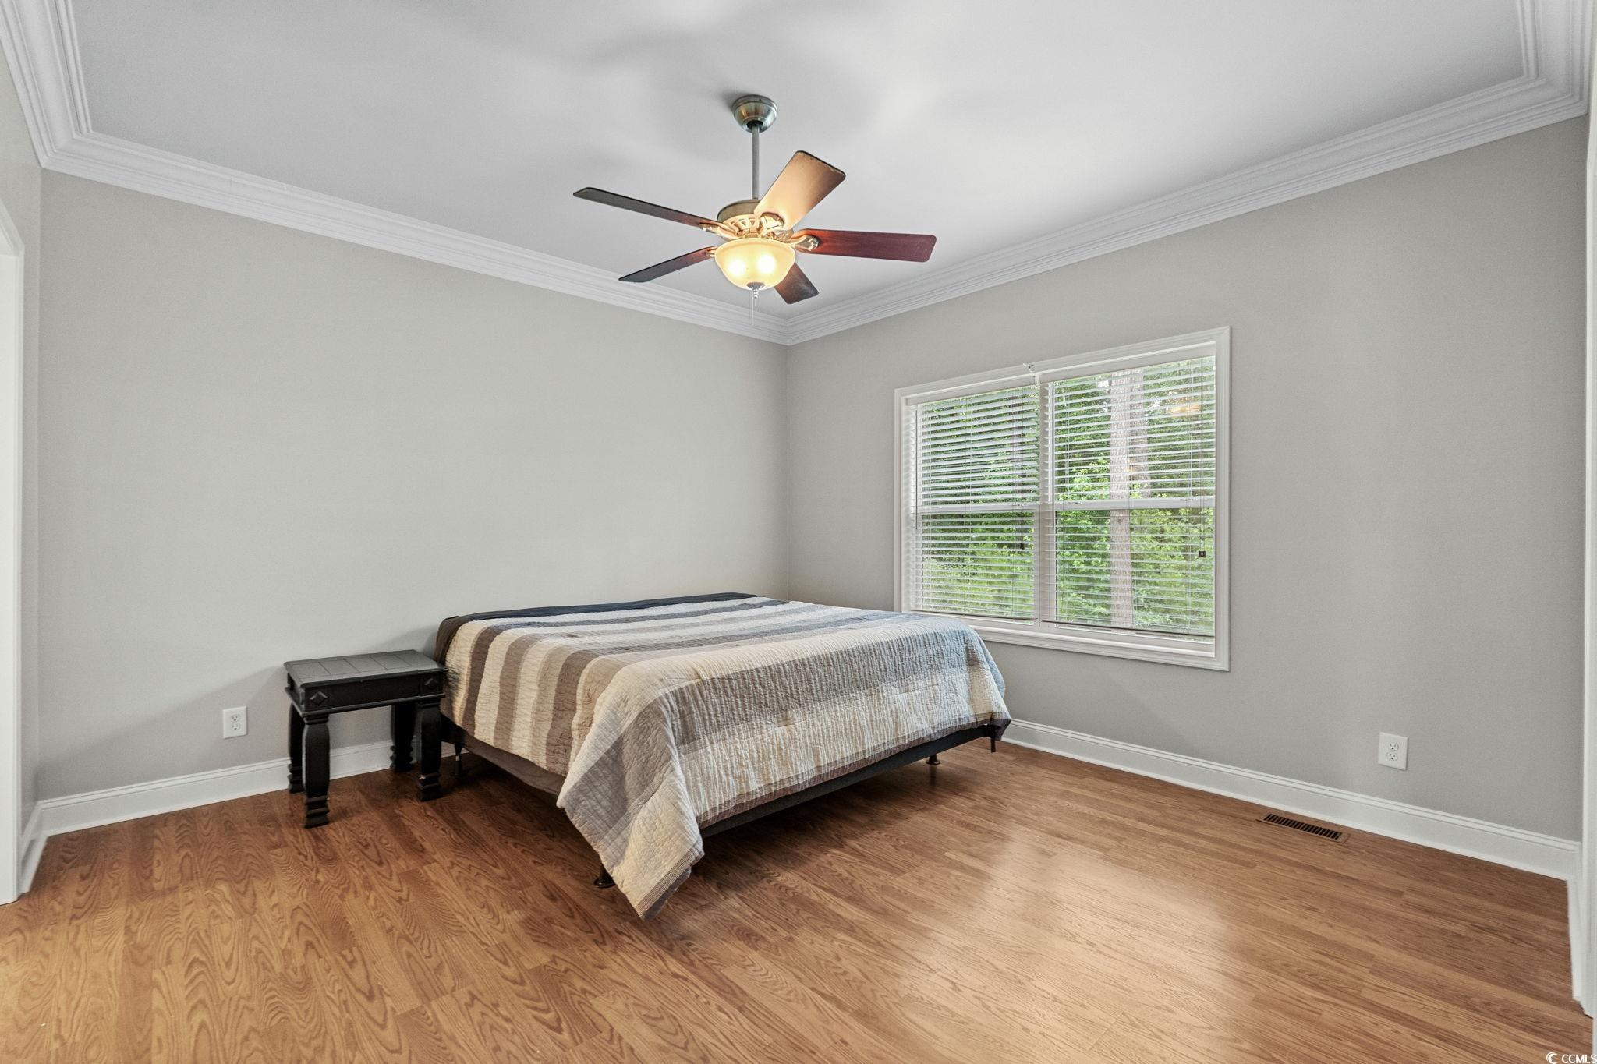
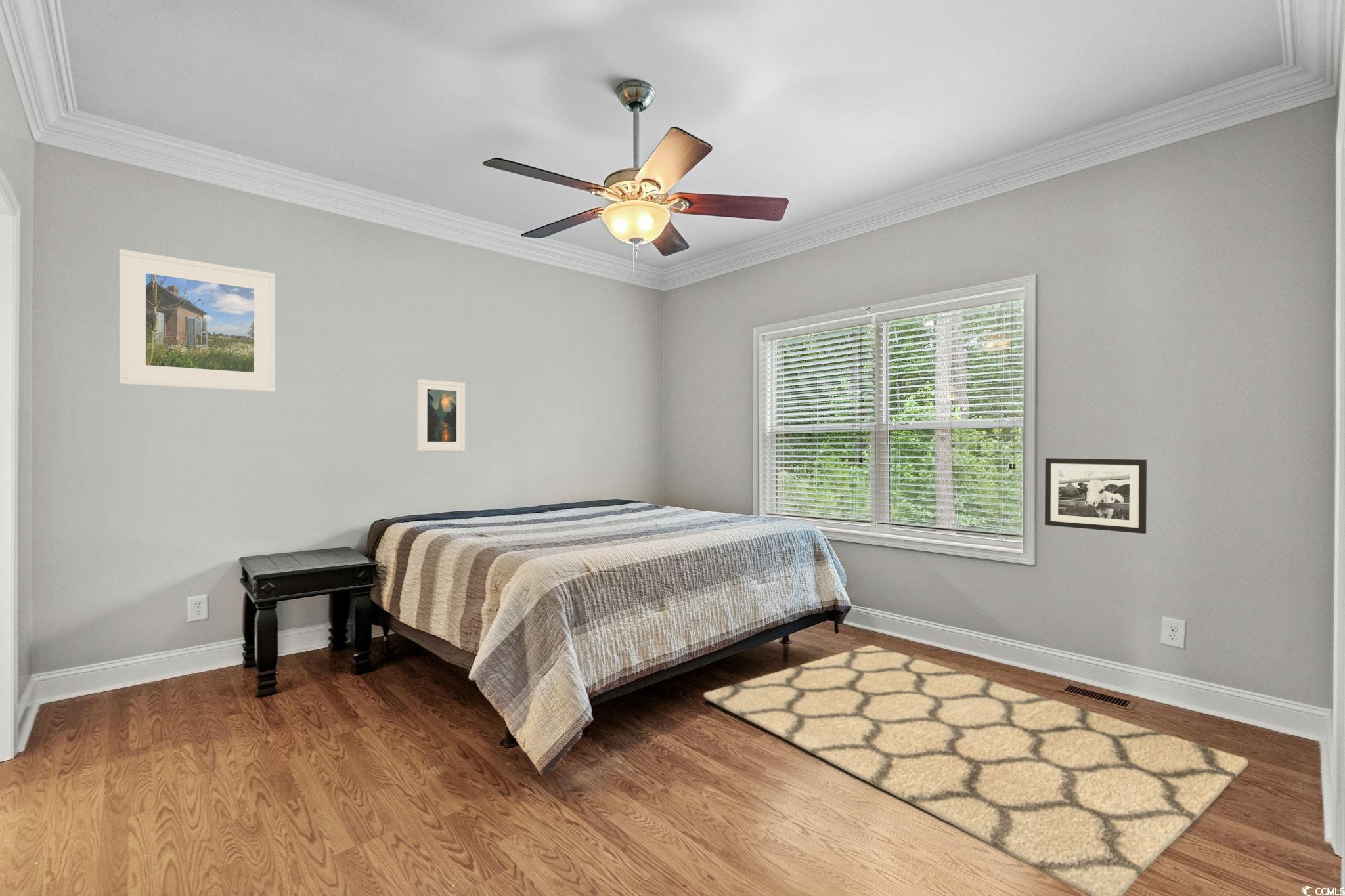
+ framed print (202, 325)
+ picture frame (1093, 494)
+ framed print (441, 416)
+ rug (944, 725)
